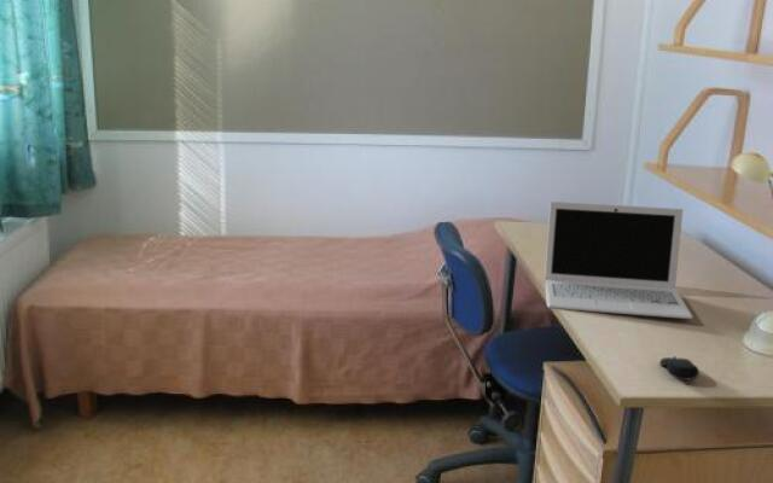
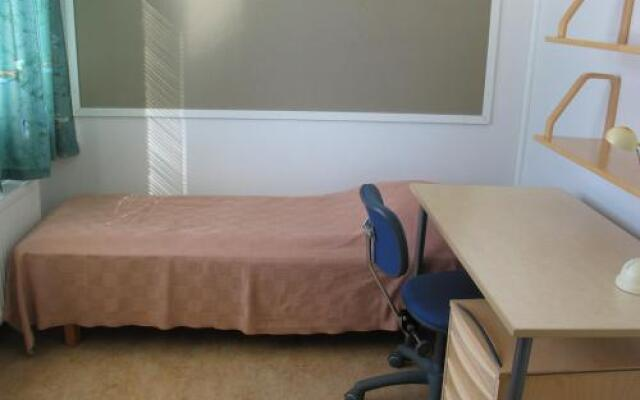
- laptop (617, 257)
- computer mouse (679, 366)
